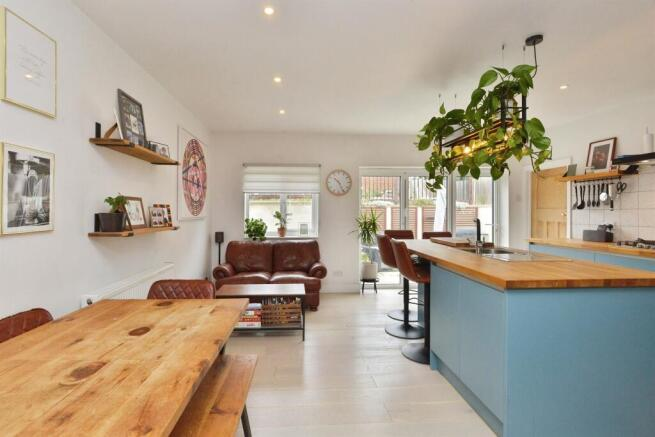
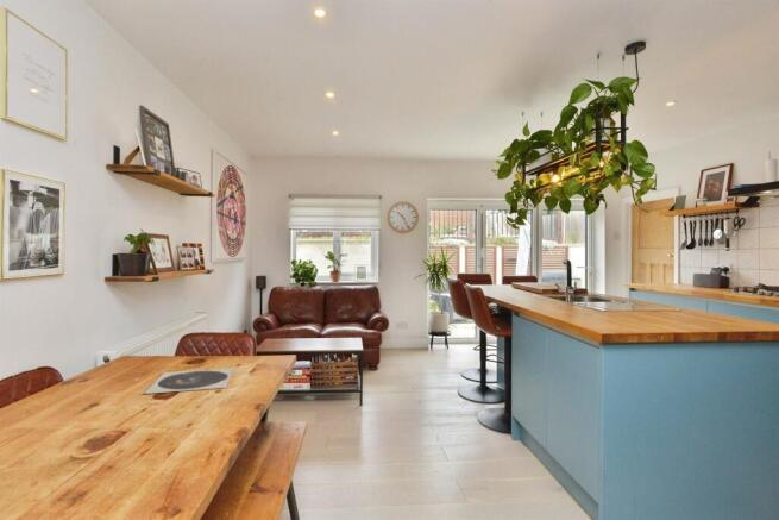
+ plate (193, 380)
